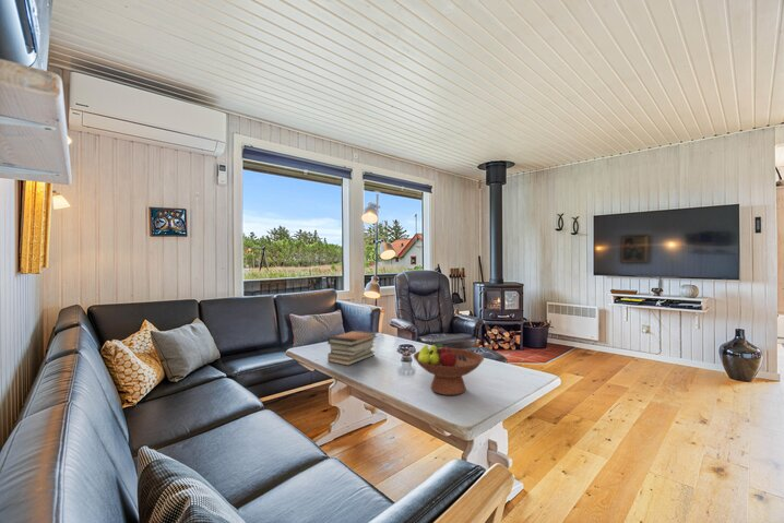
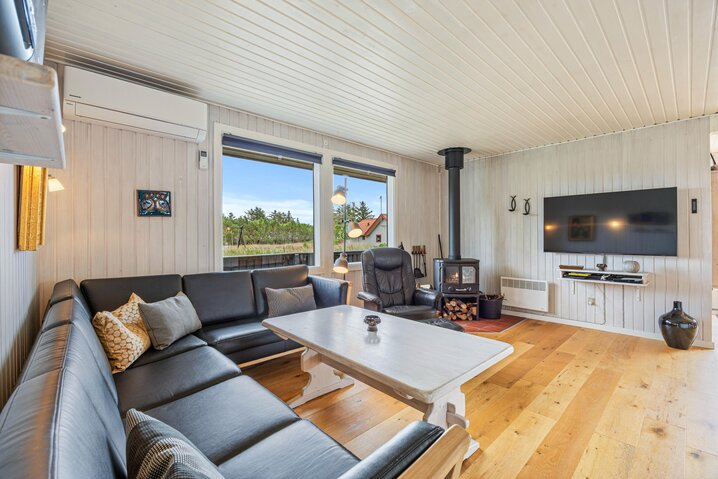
- book stack (353, 346)
- fruit bowl (448, 366)
